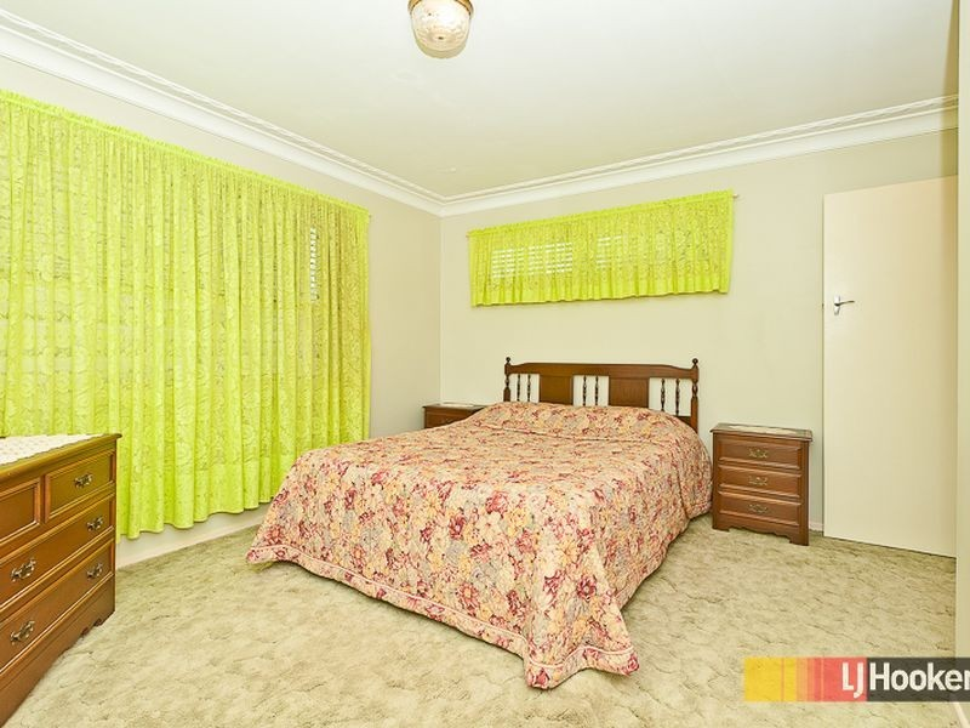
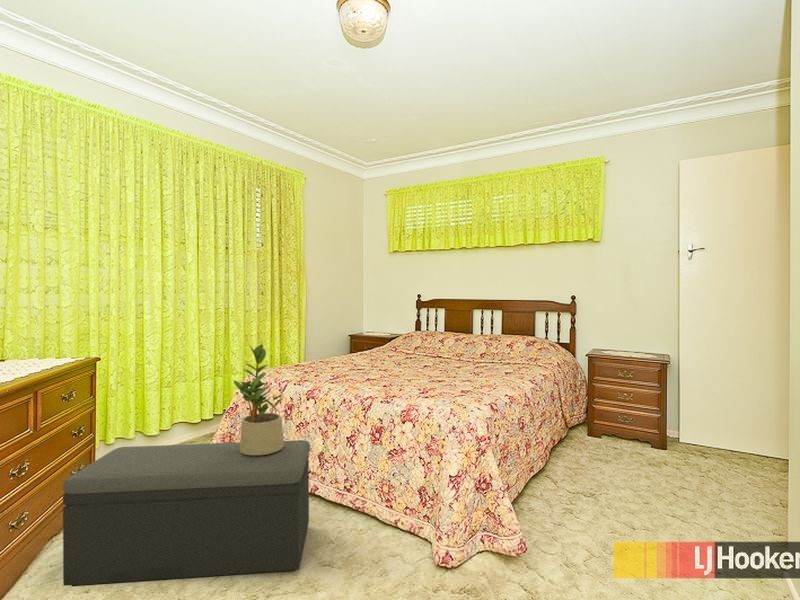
+ potted plant (260, 398)
+ storage bench (201, 504)
